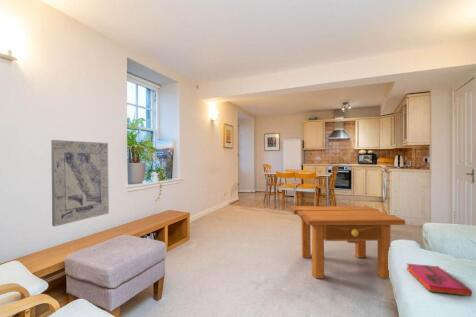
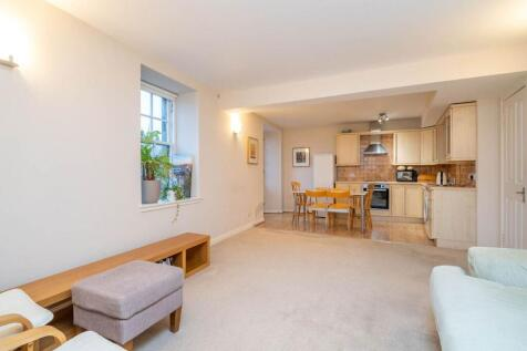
- wall art (82, 180)
- side table (341, 238)
- hardback book (435, 278)
